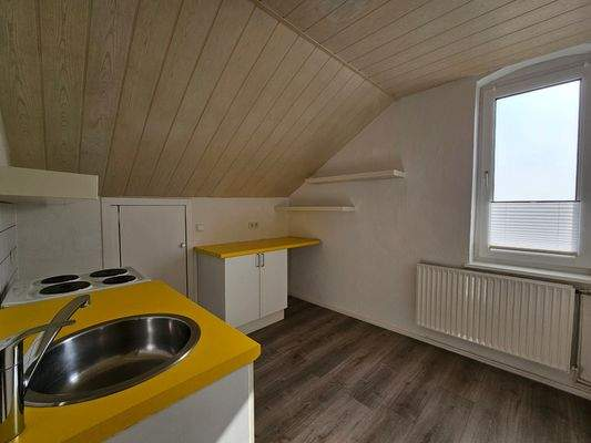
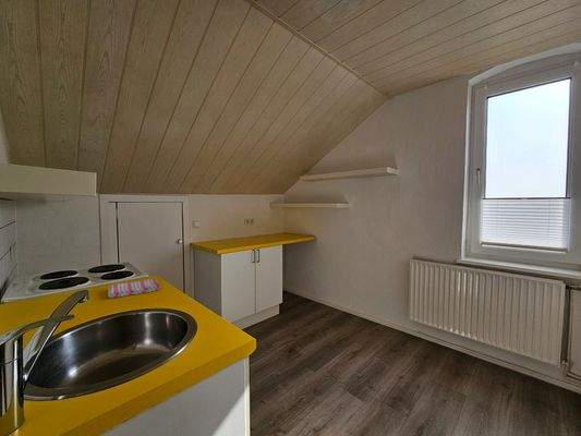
+ dish towel (134, 286)
